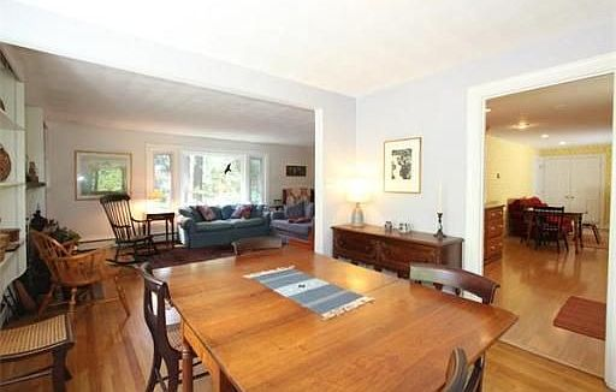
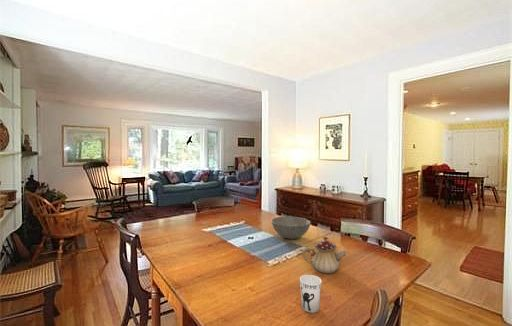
+ bowl (290, 228)
+ cup (310, 293)
+ teapot (323, 252)
